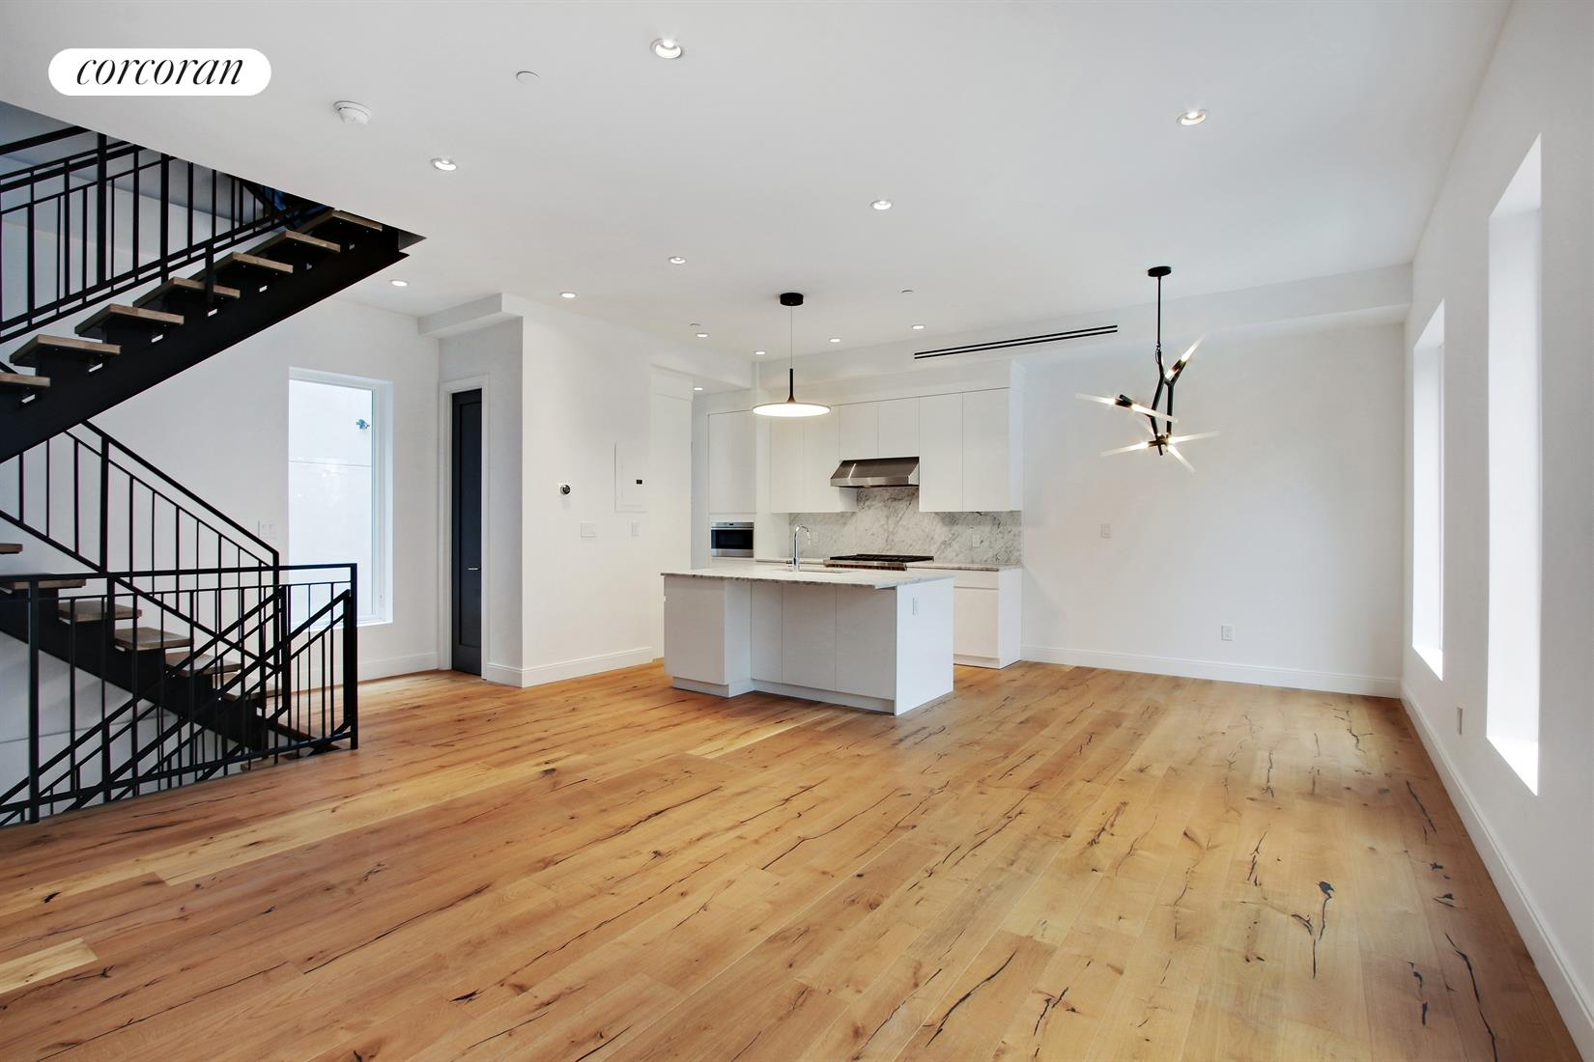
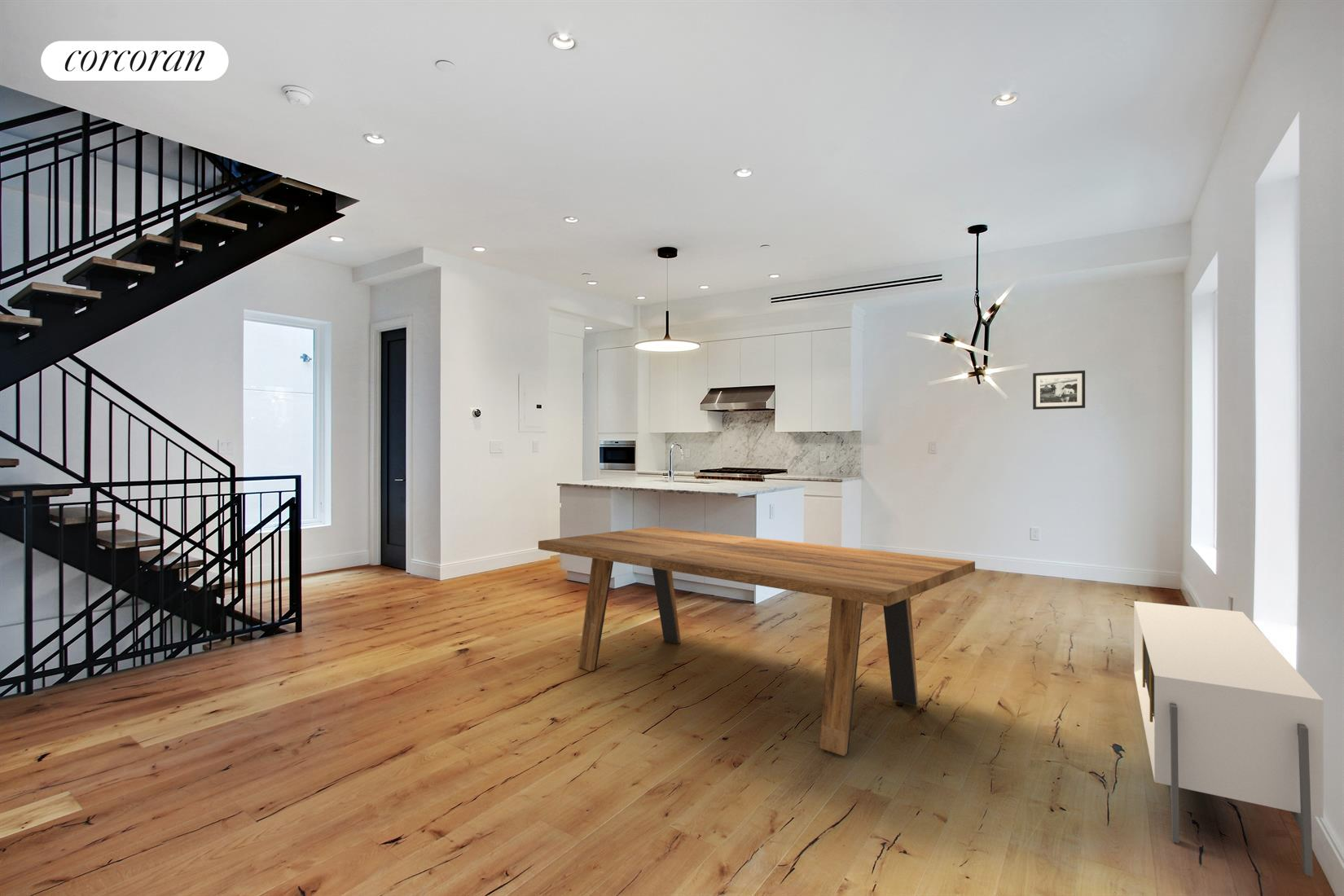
+ media console (1206, 701)
+ picture frame (1058, 390)
+ dining table (739, 582)
